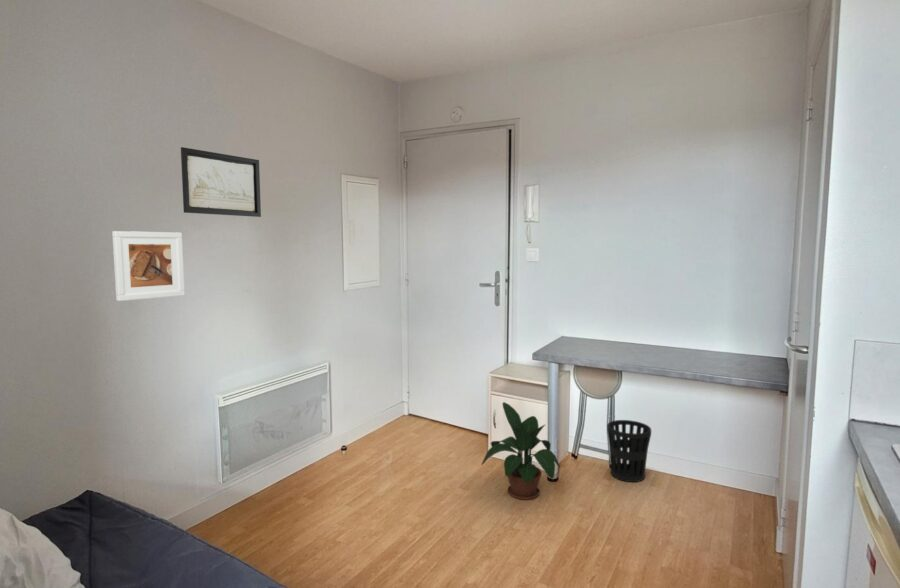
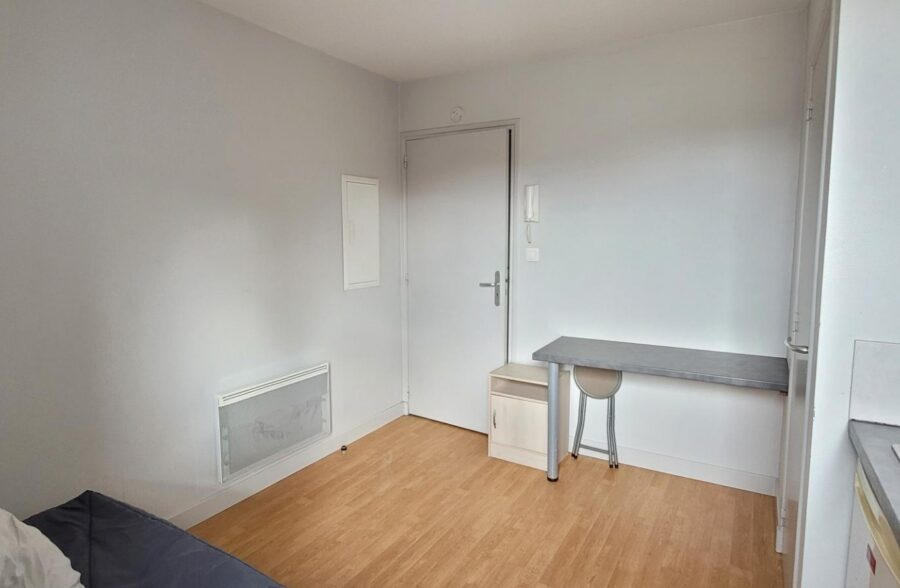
- wastebasket (627, 450)
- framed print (150, 265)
- wall art (223, 184)
- potted plant (524, 448)
